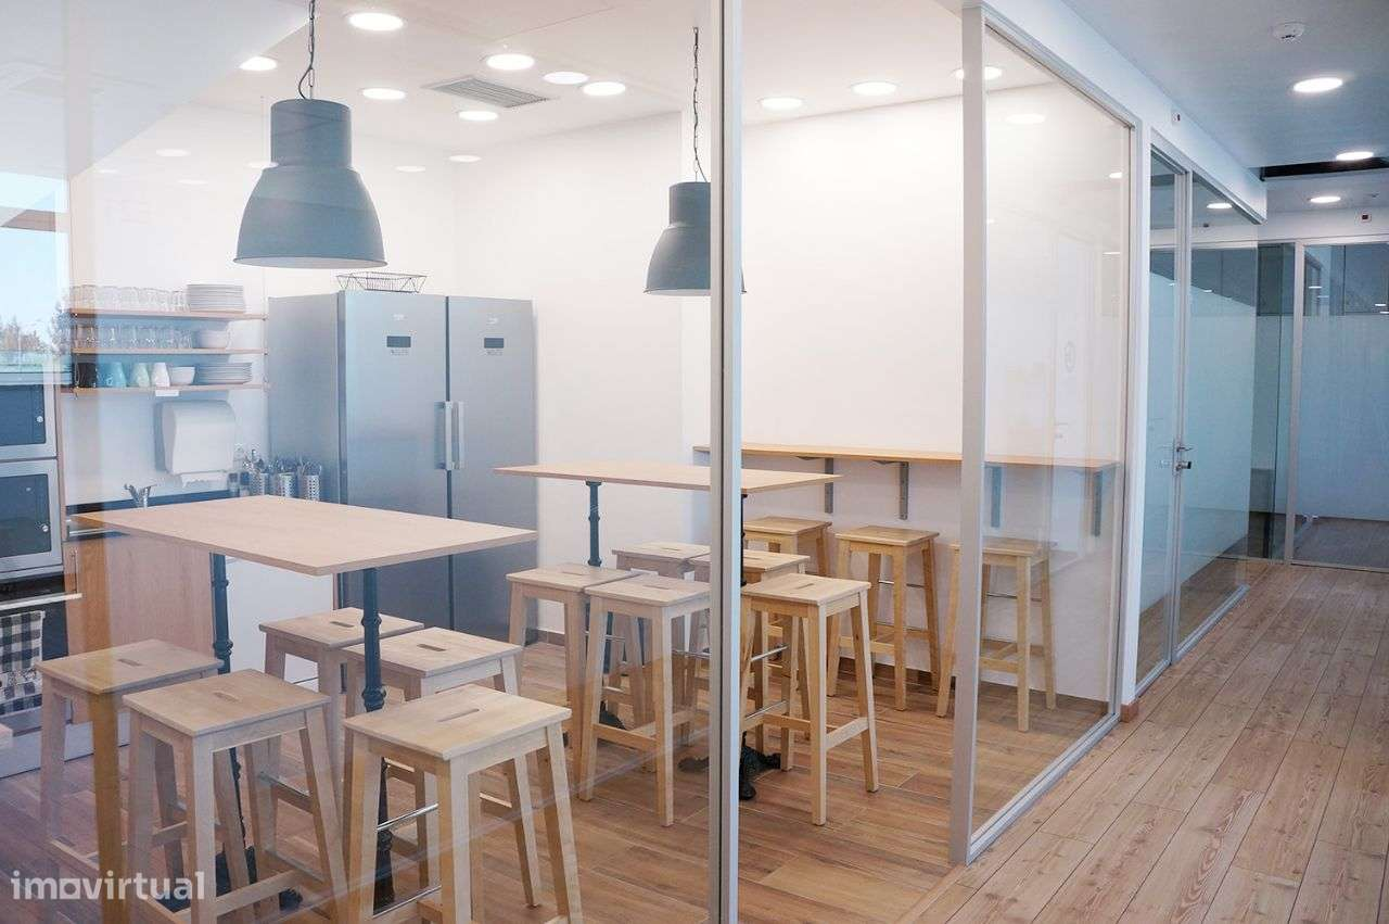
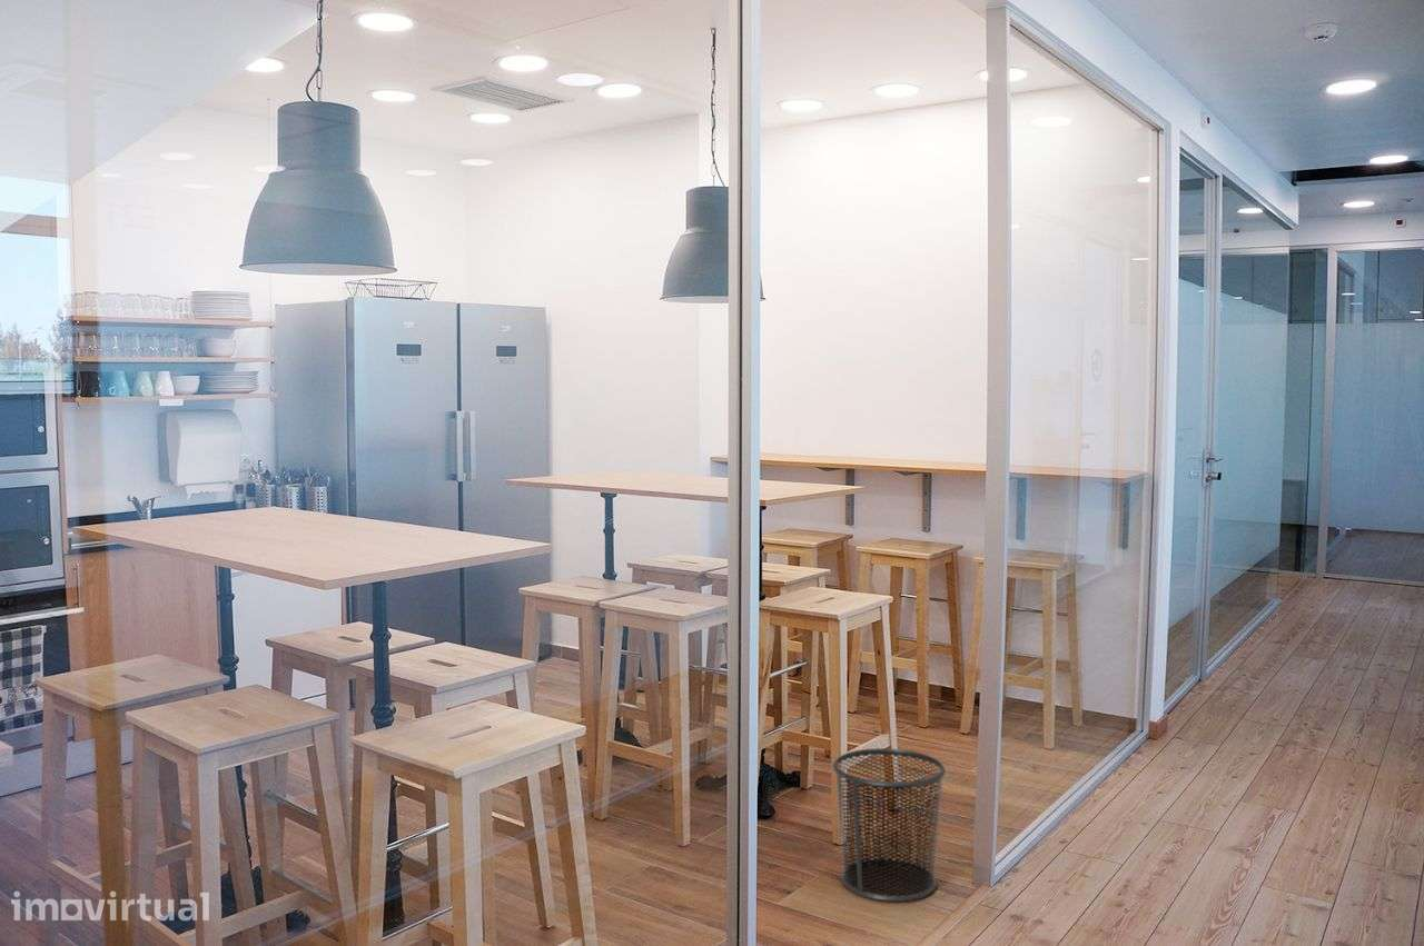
+ trash can (888, 823)
